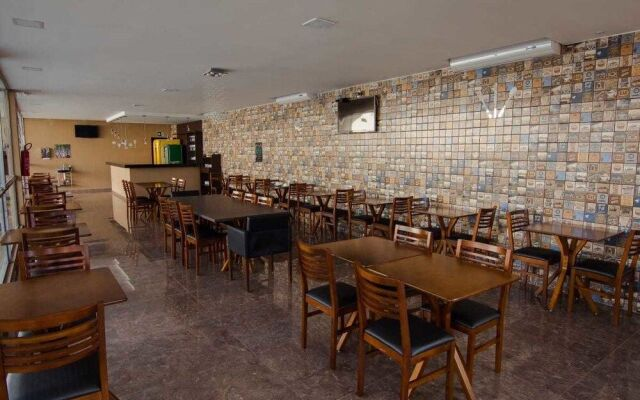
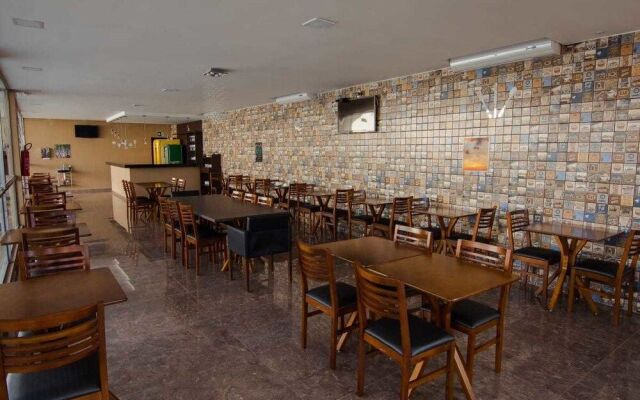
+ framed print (476, 154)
